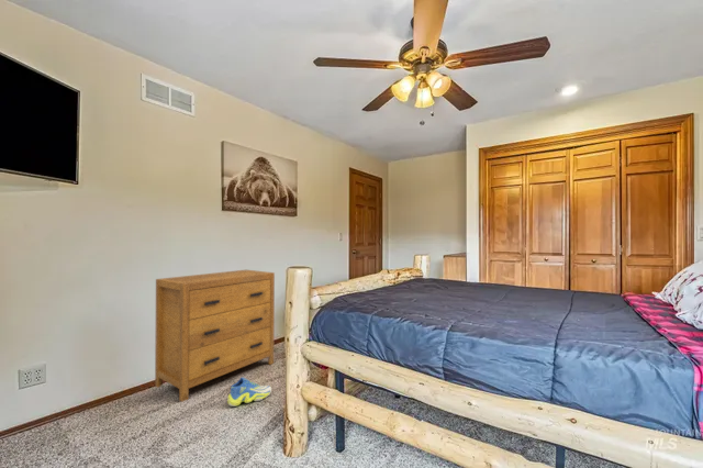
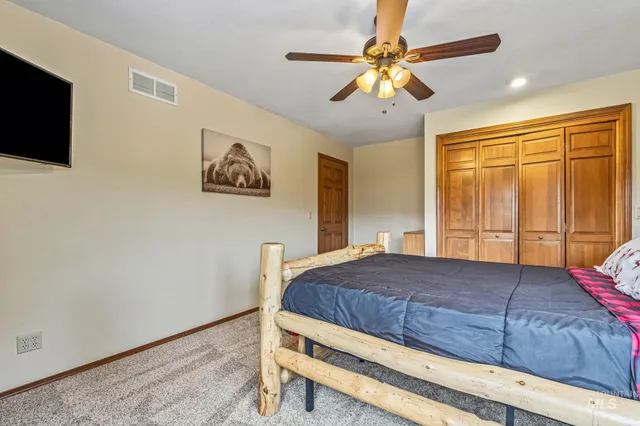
- sneaker (250, 388)
- dresser (220, 324)
